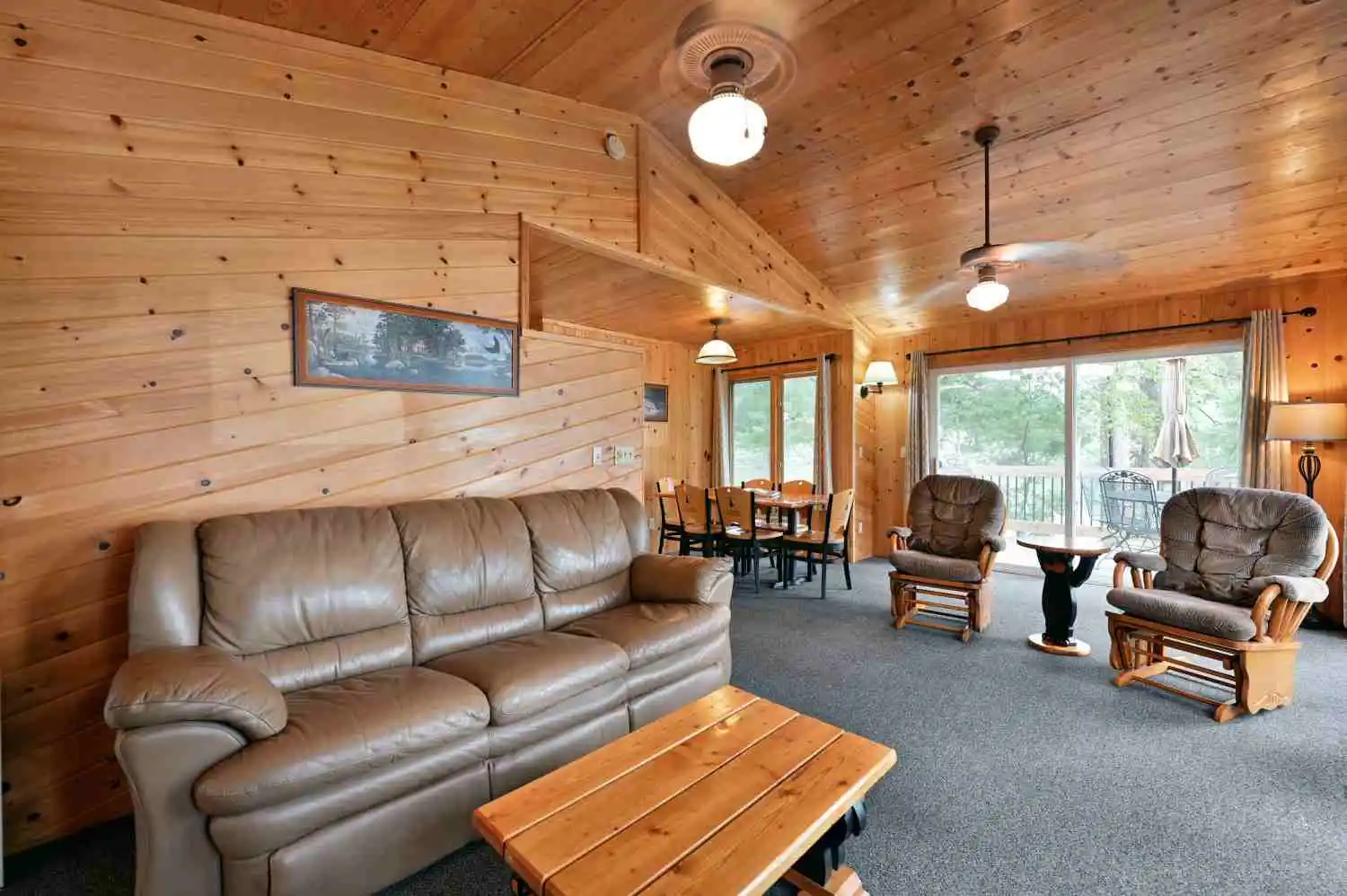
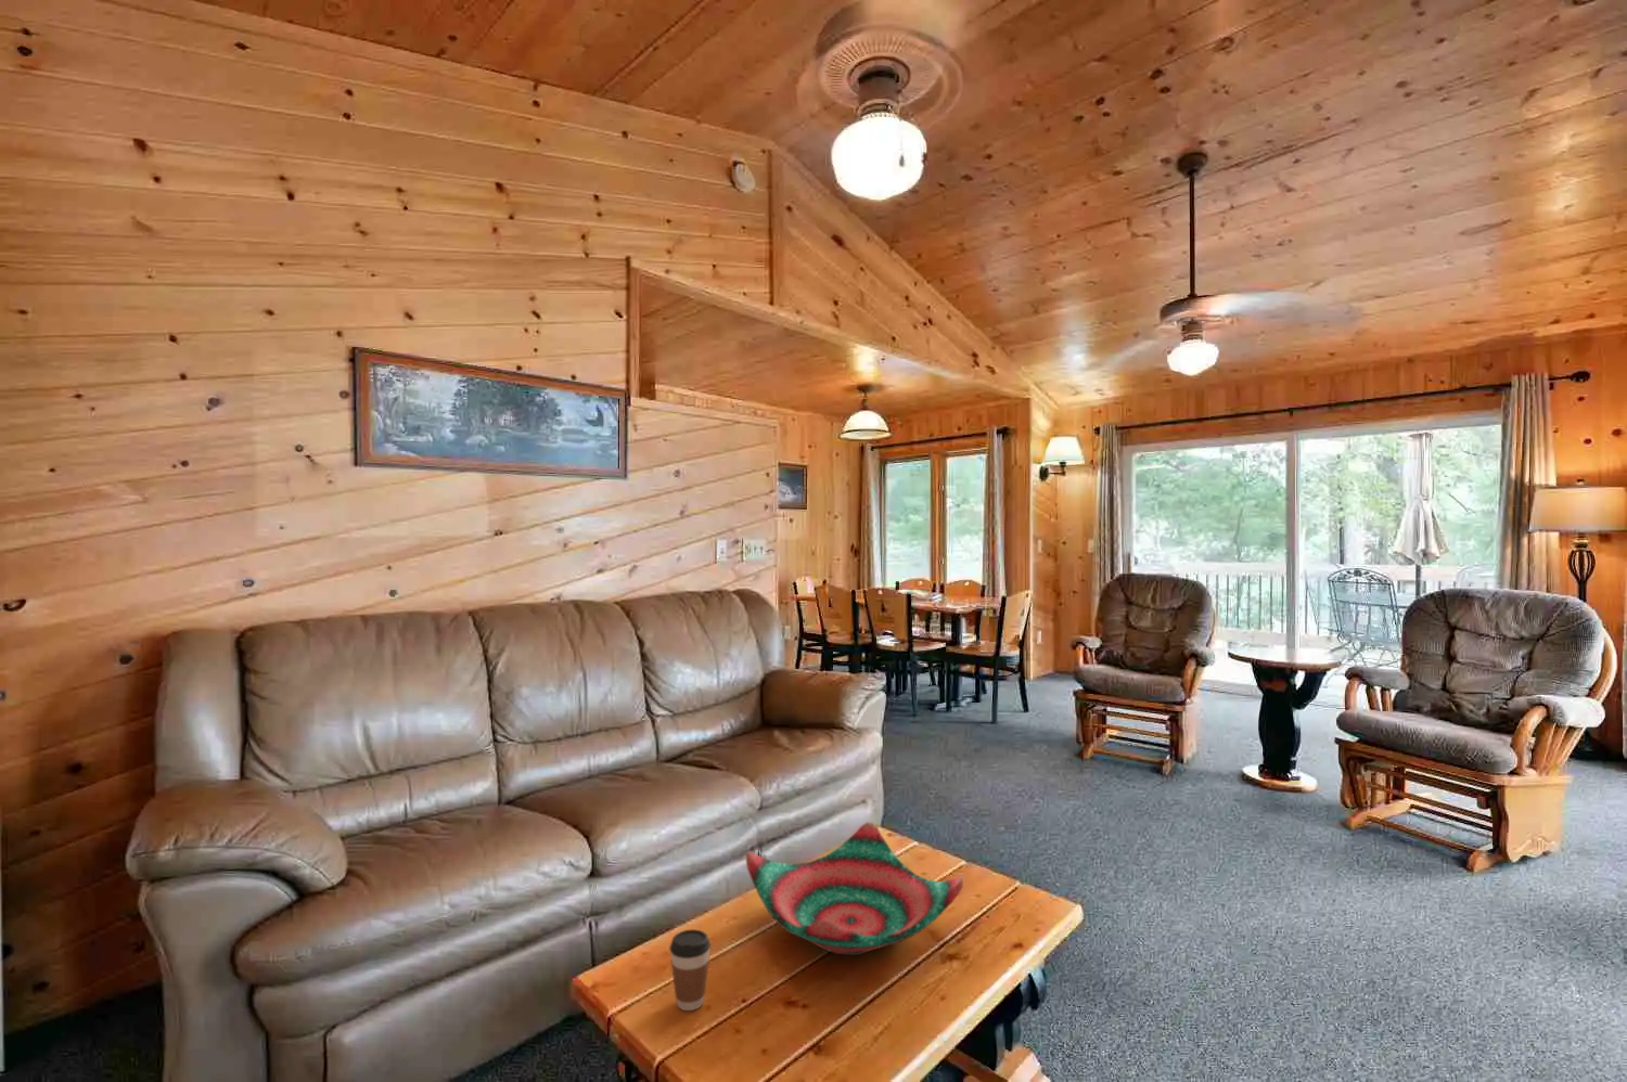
+ coffee cup (690, 970)
+ decorative bowl (850, 896)
